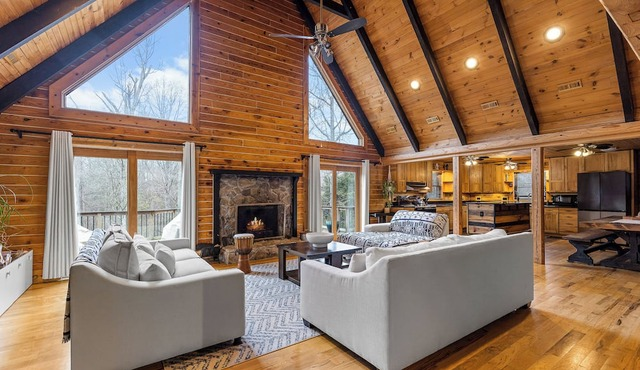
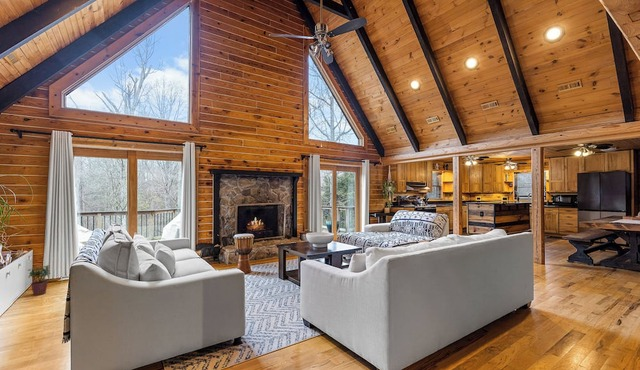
+ potted plant (38, 279)
